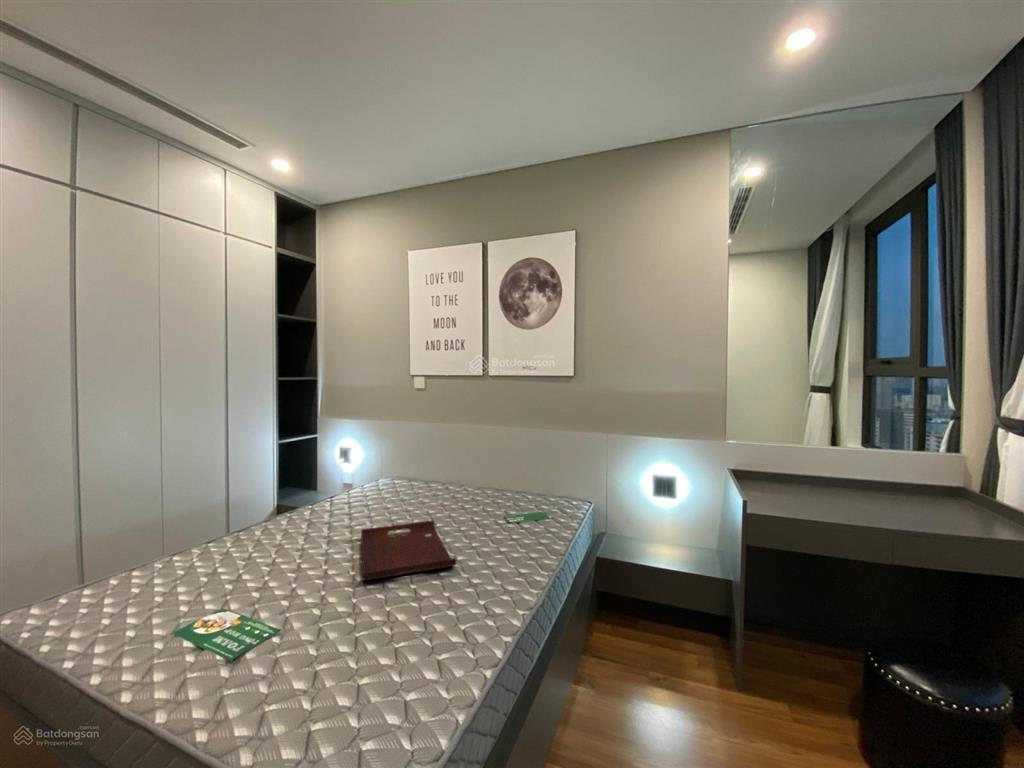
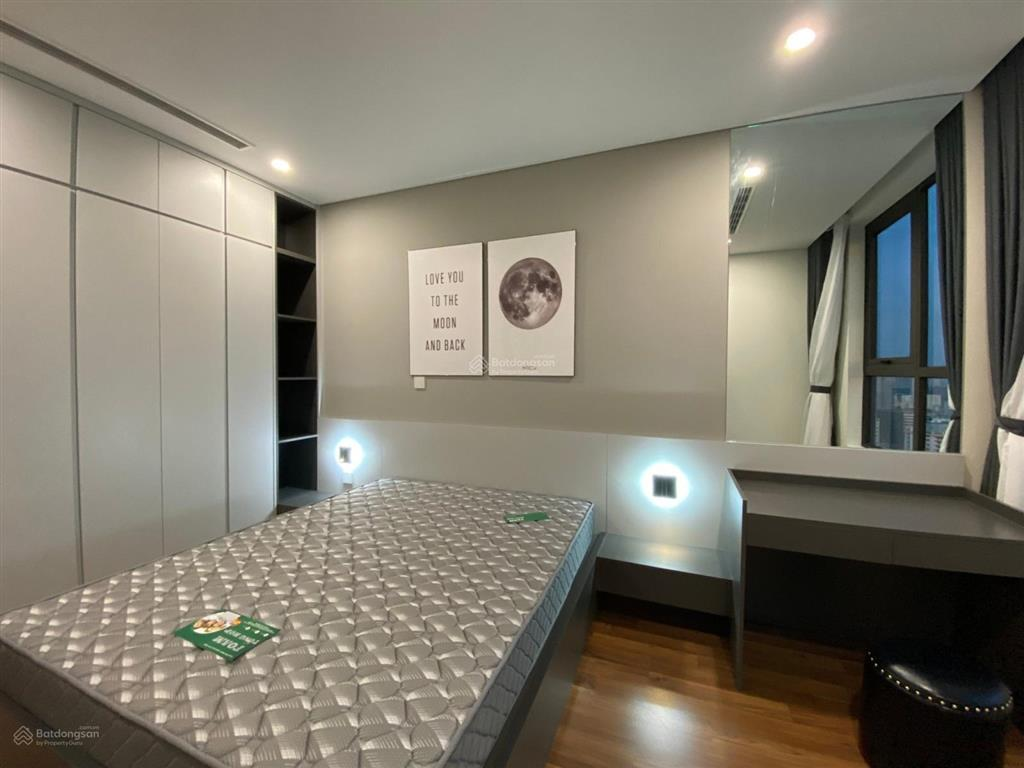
- serving tray (404, 547)
